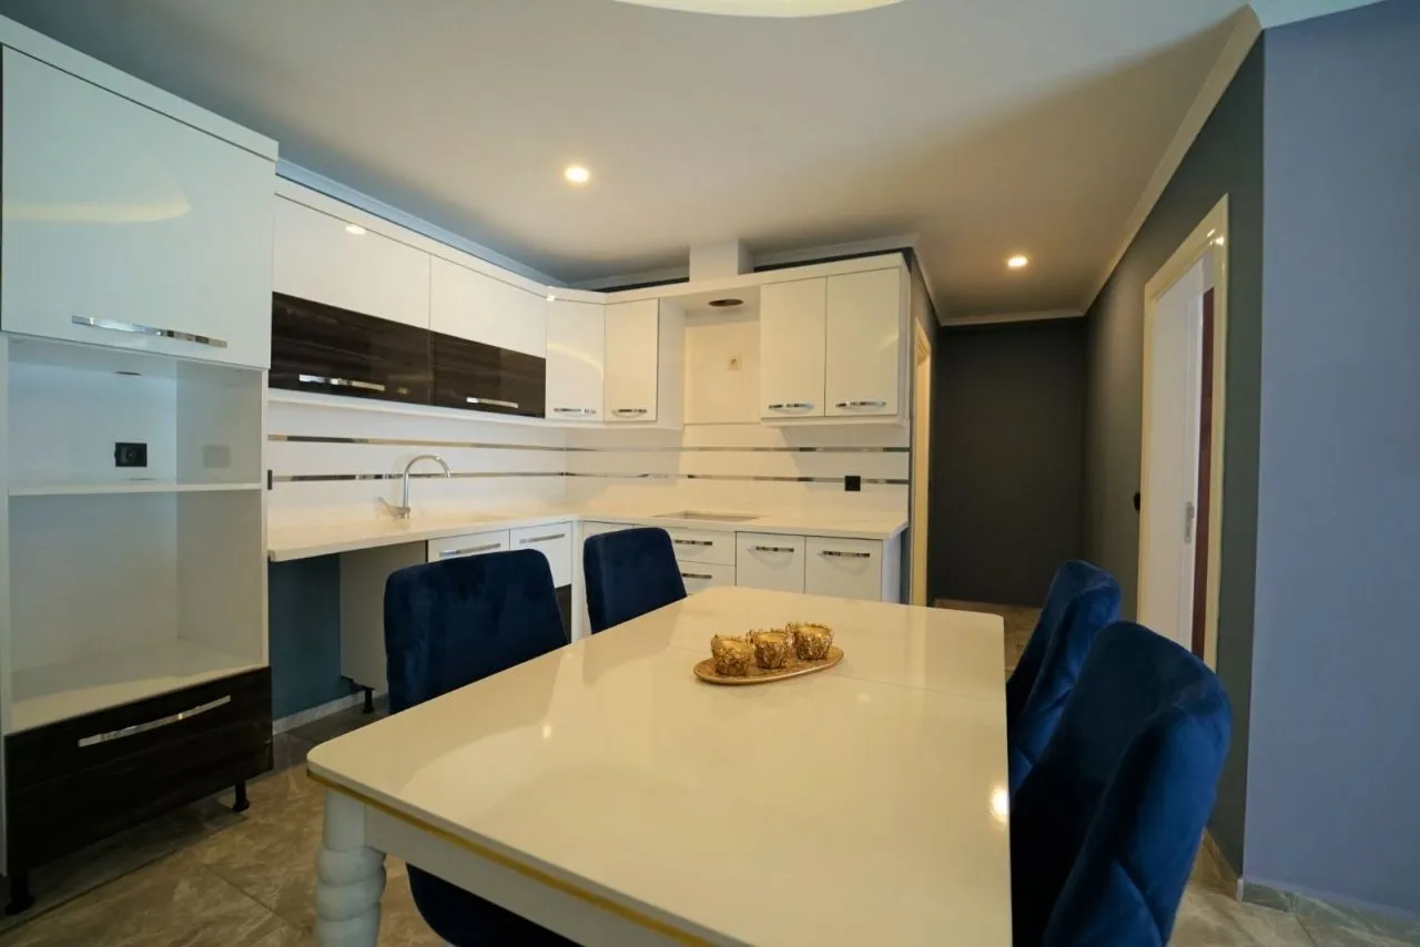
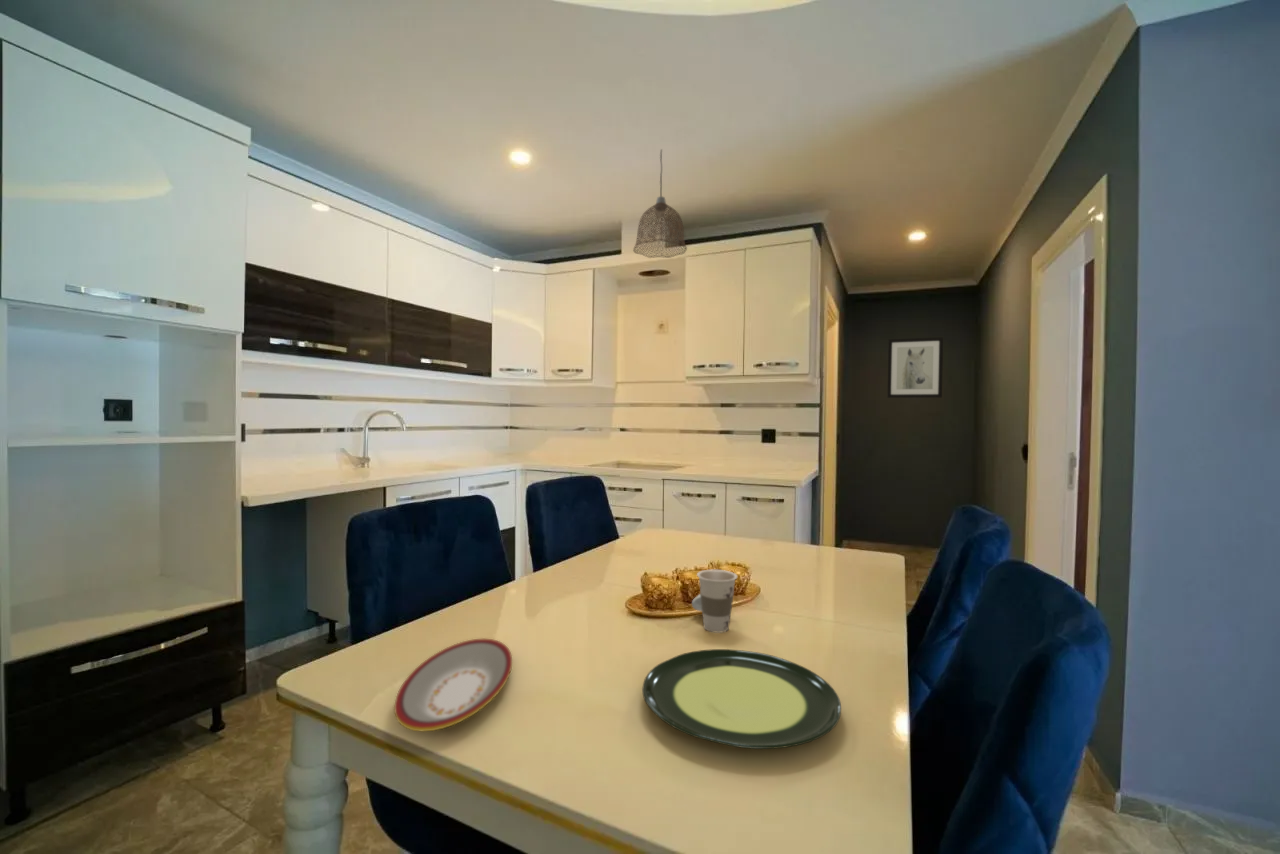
+ wall art (914, 368)
+ plate (738, 696)
+ pendant lamp (660, 200)
+ plate (458, 683)
+ cup (713, 597)
